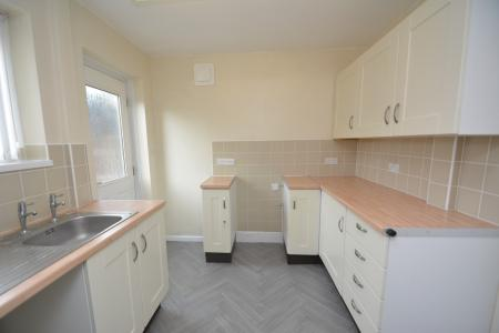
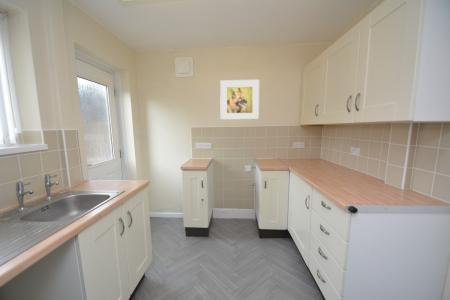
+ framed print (239, 99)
